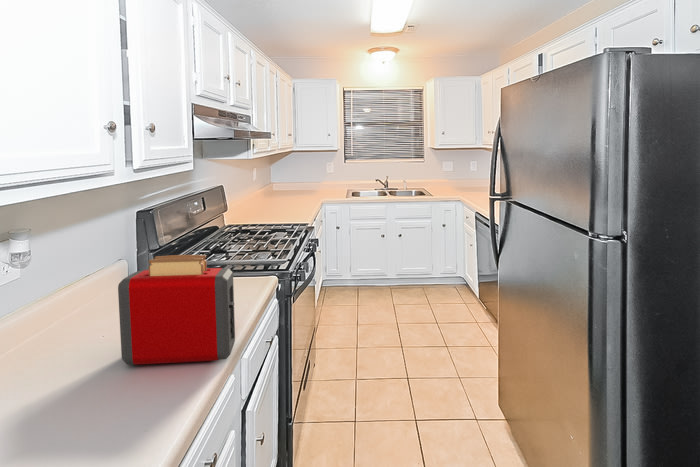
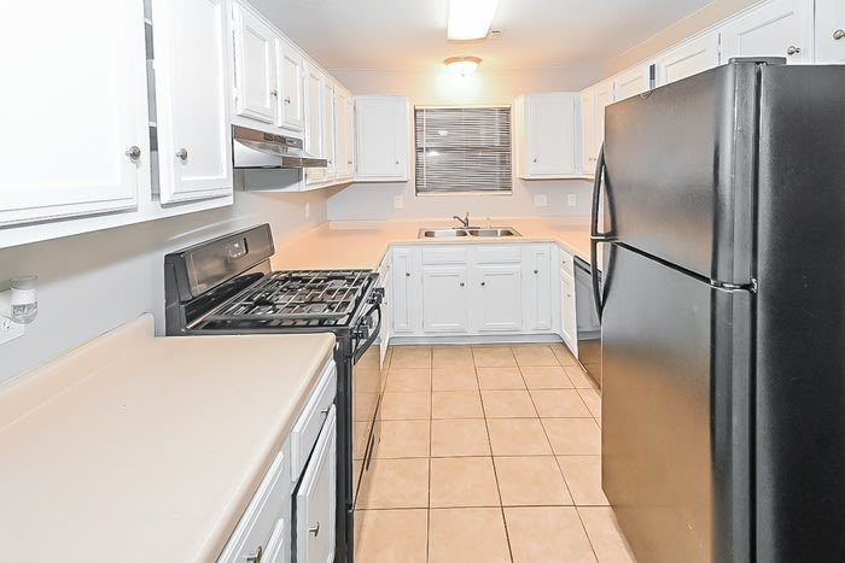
- toaster (181, 305)
